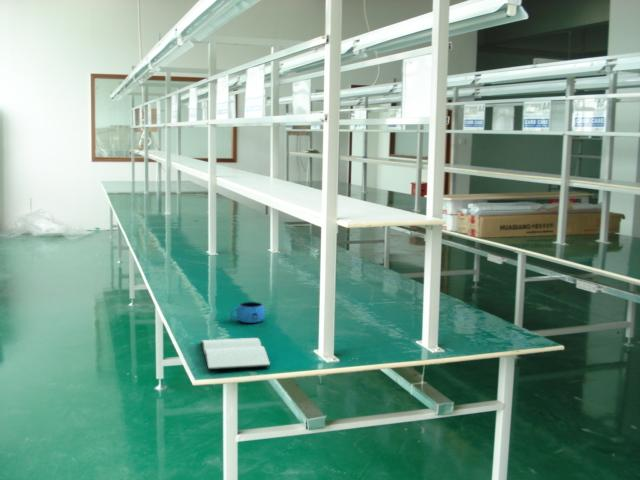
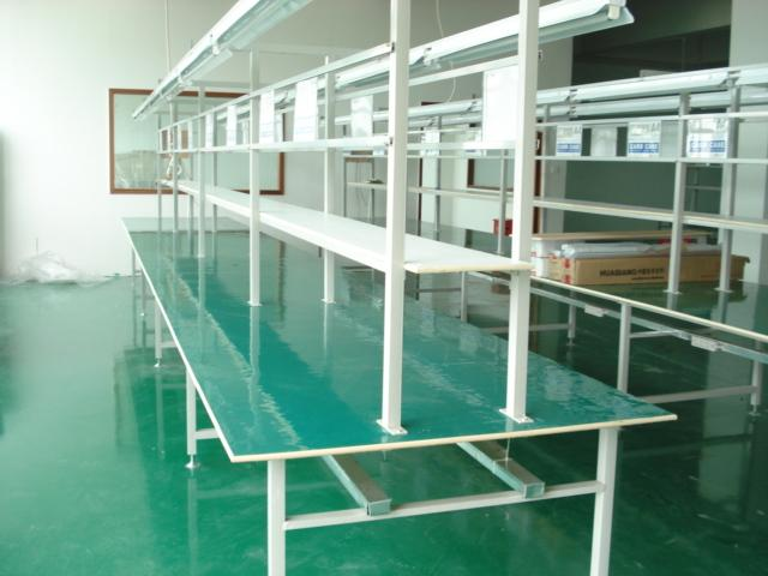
- mug (247, 312)
- book (233, 349)
